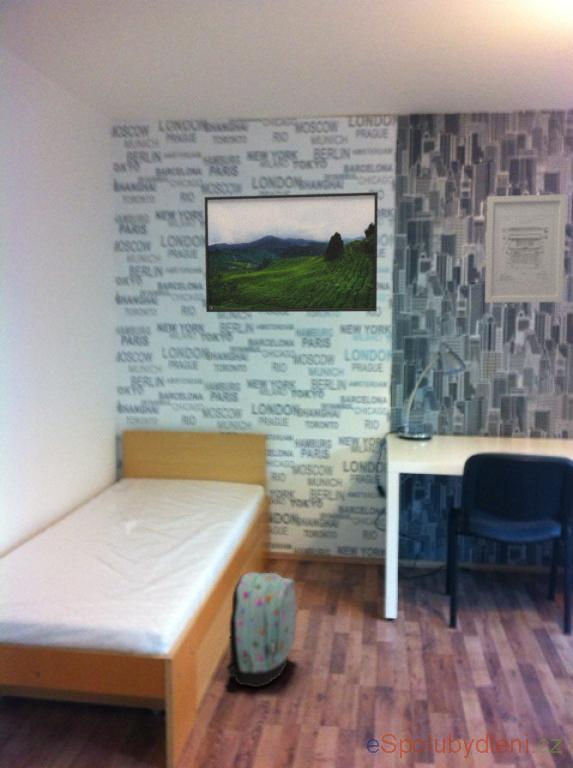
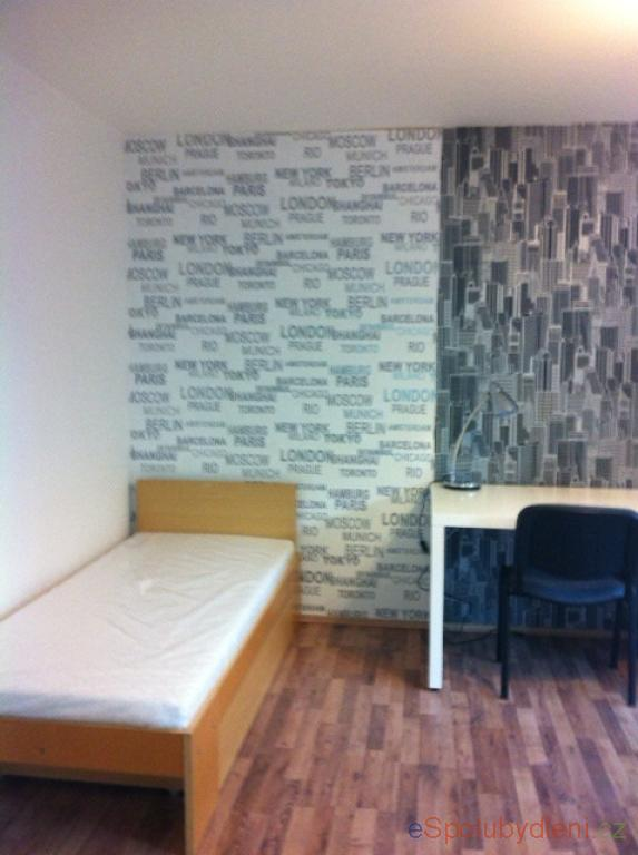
- backpack (263, 622)
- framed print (289, 253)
- wall art (525, 249)
